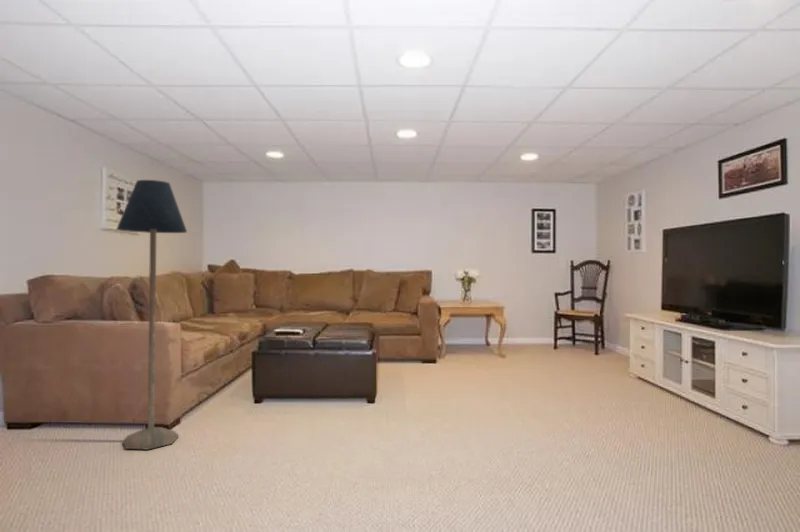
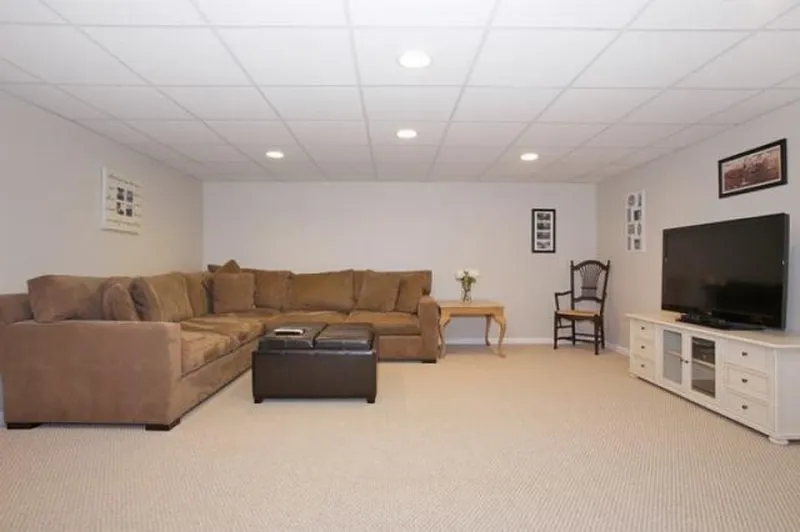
- floor lamp (151, 311)
